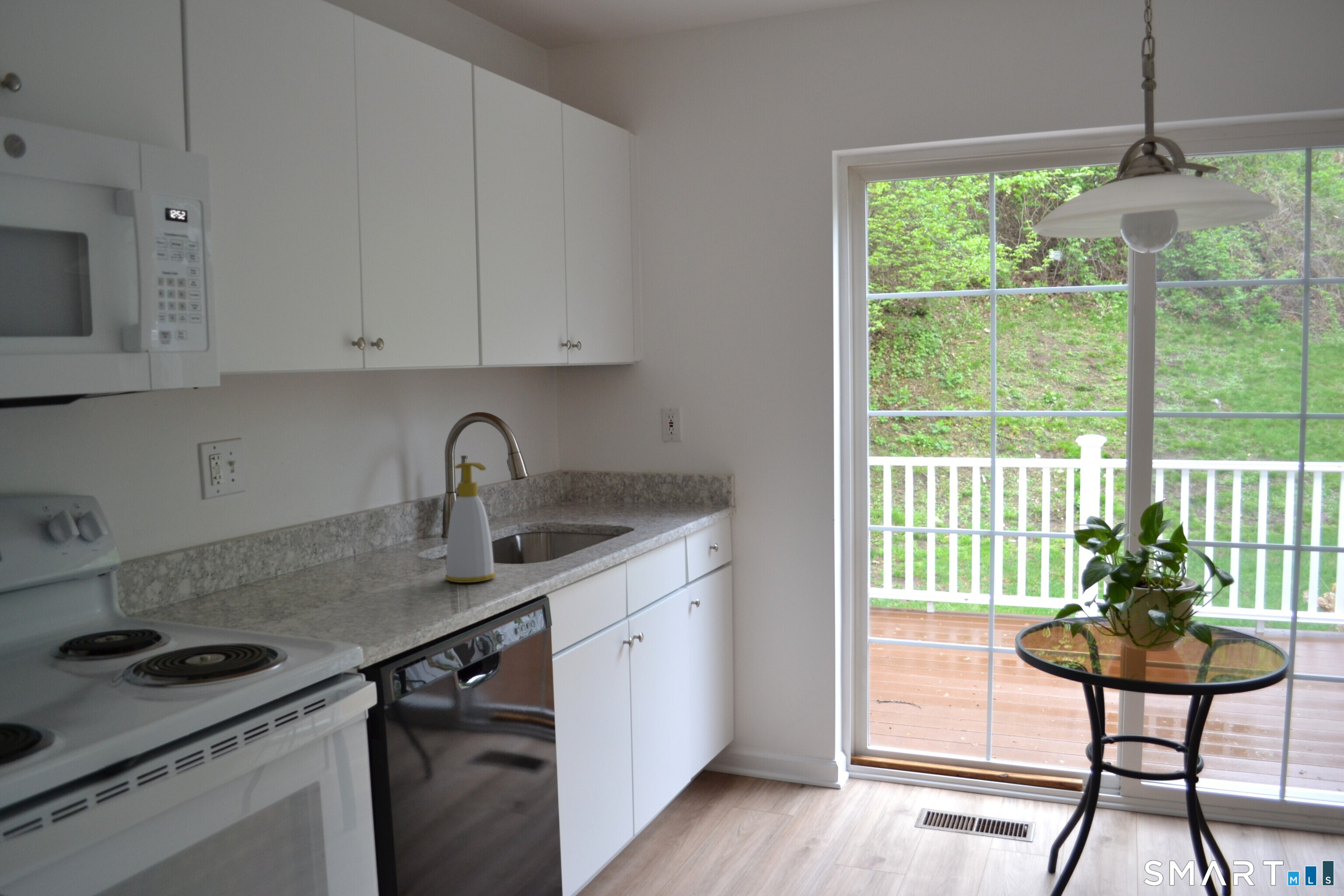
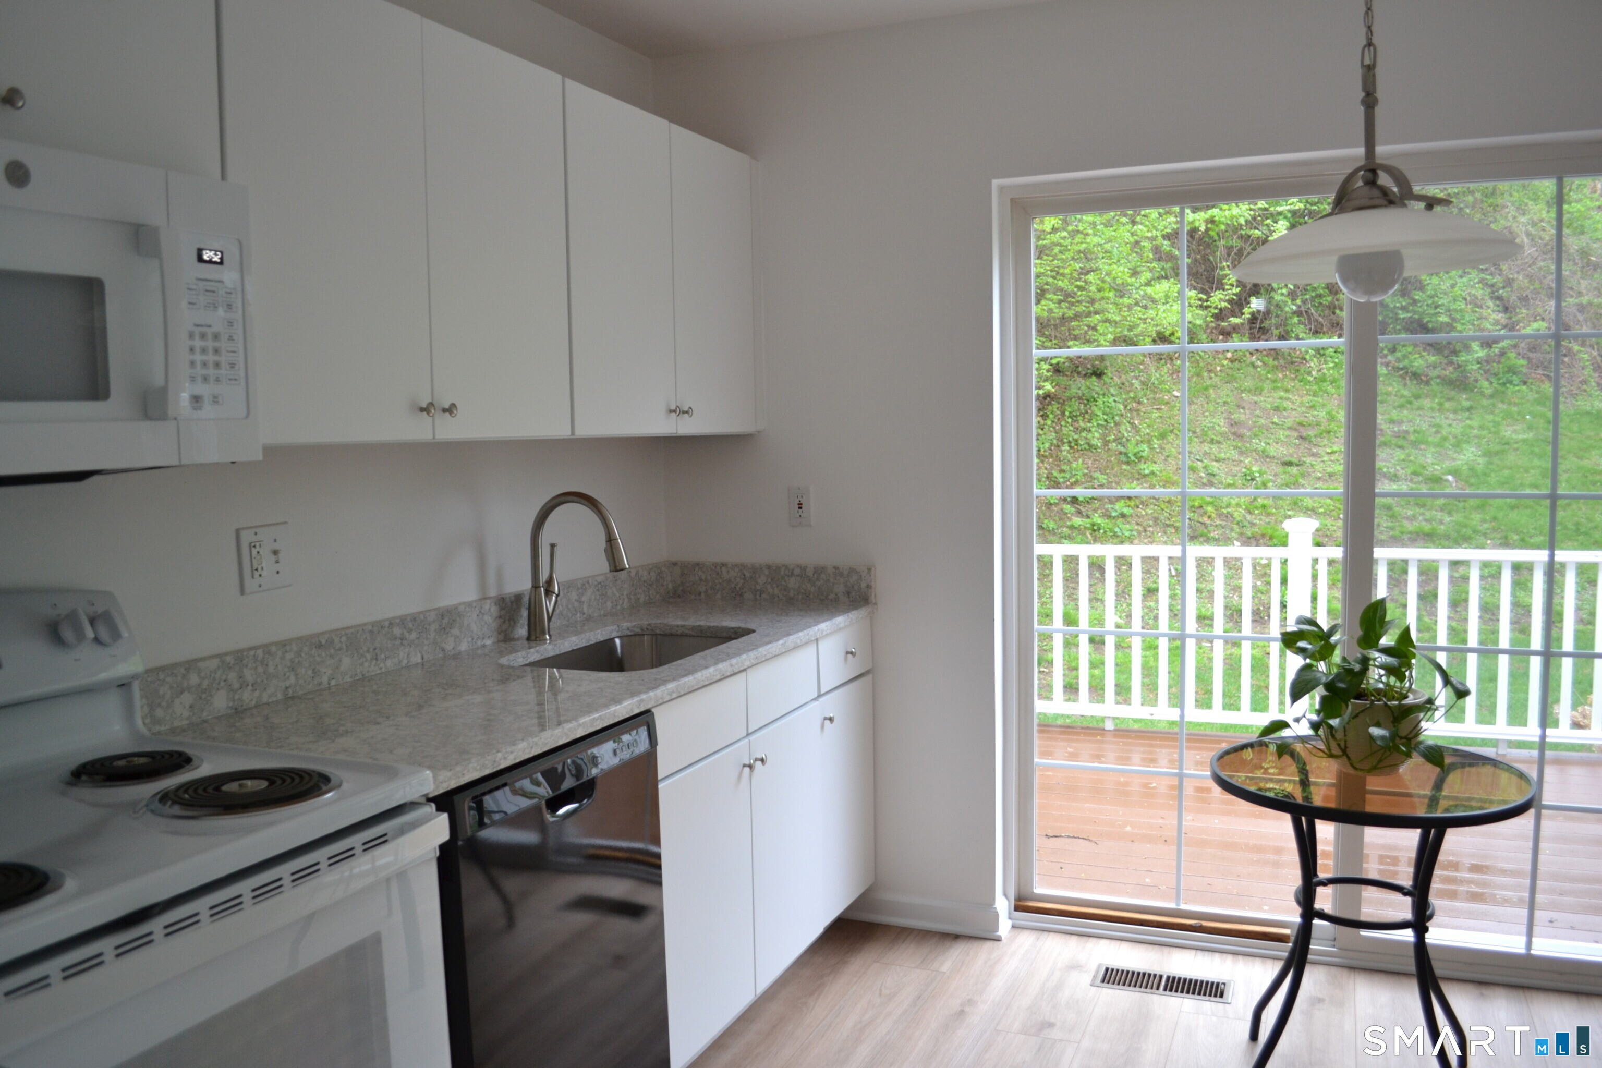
- soap bottle (469, 521)
